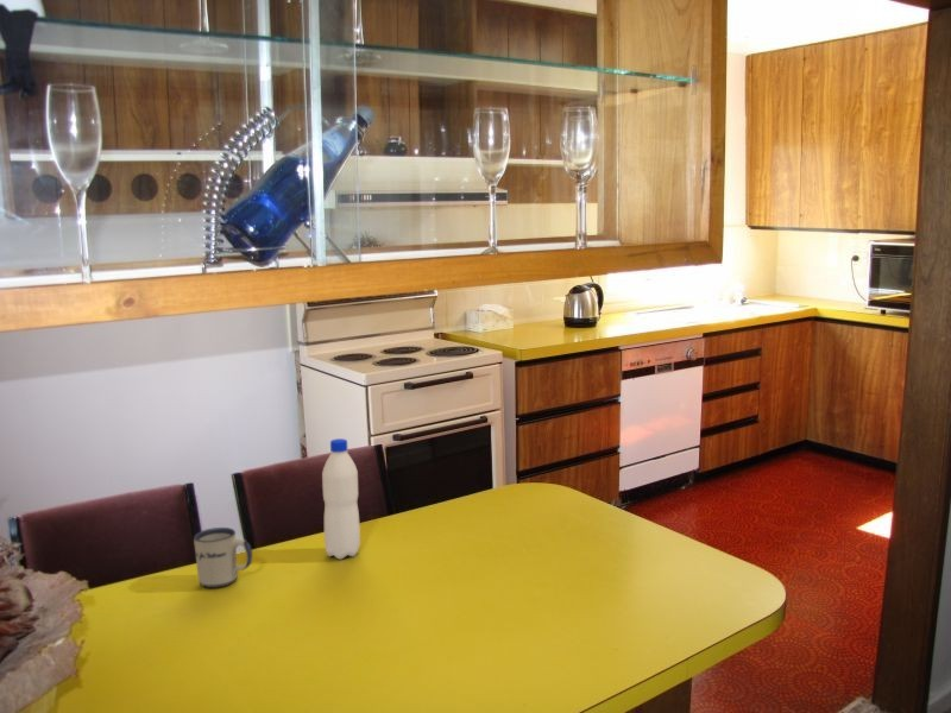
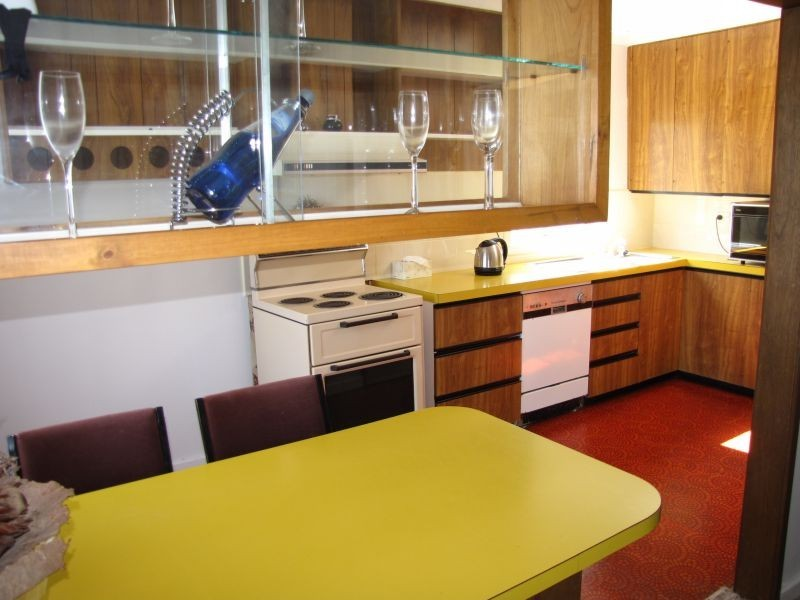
- water bottle (340, 497)
- mug (223, 557)
